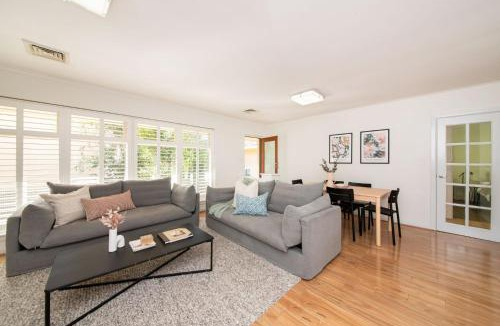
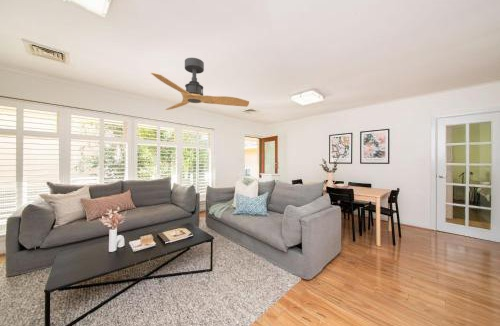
+ ceiling fan (201, 85)
